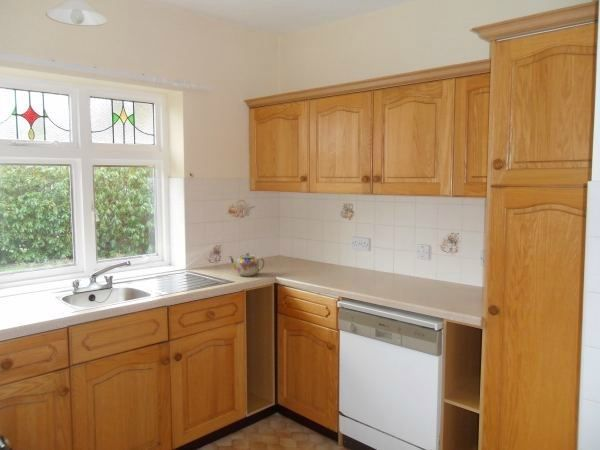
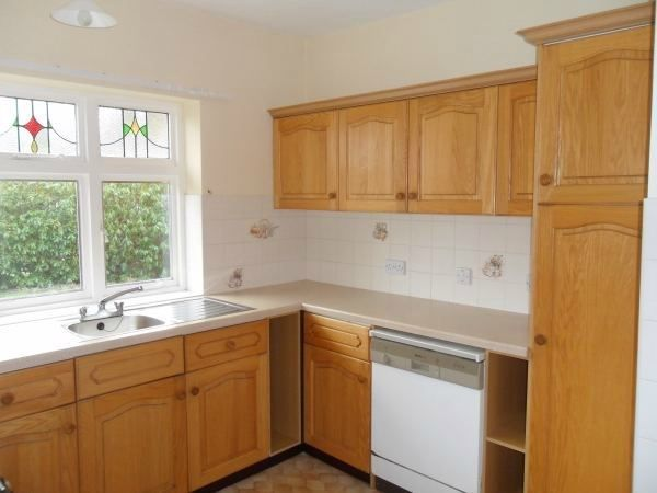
- teapot (246, 264)
